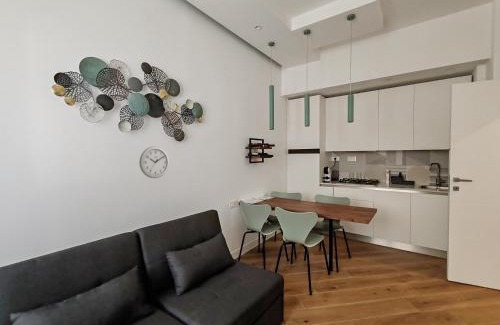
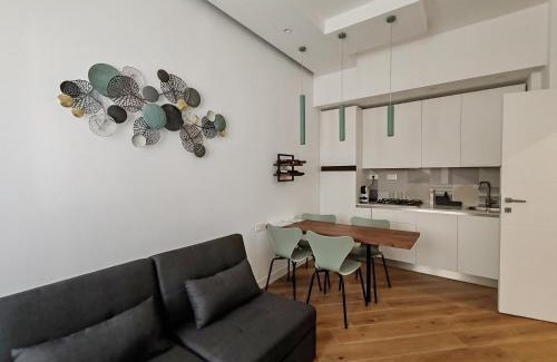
- wall clock (155, 162)
